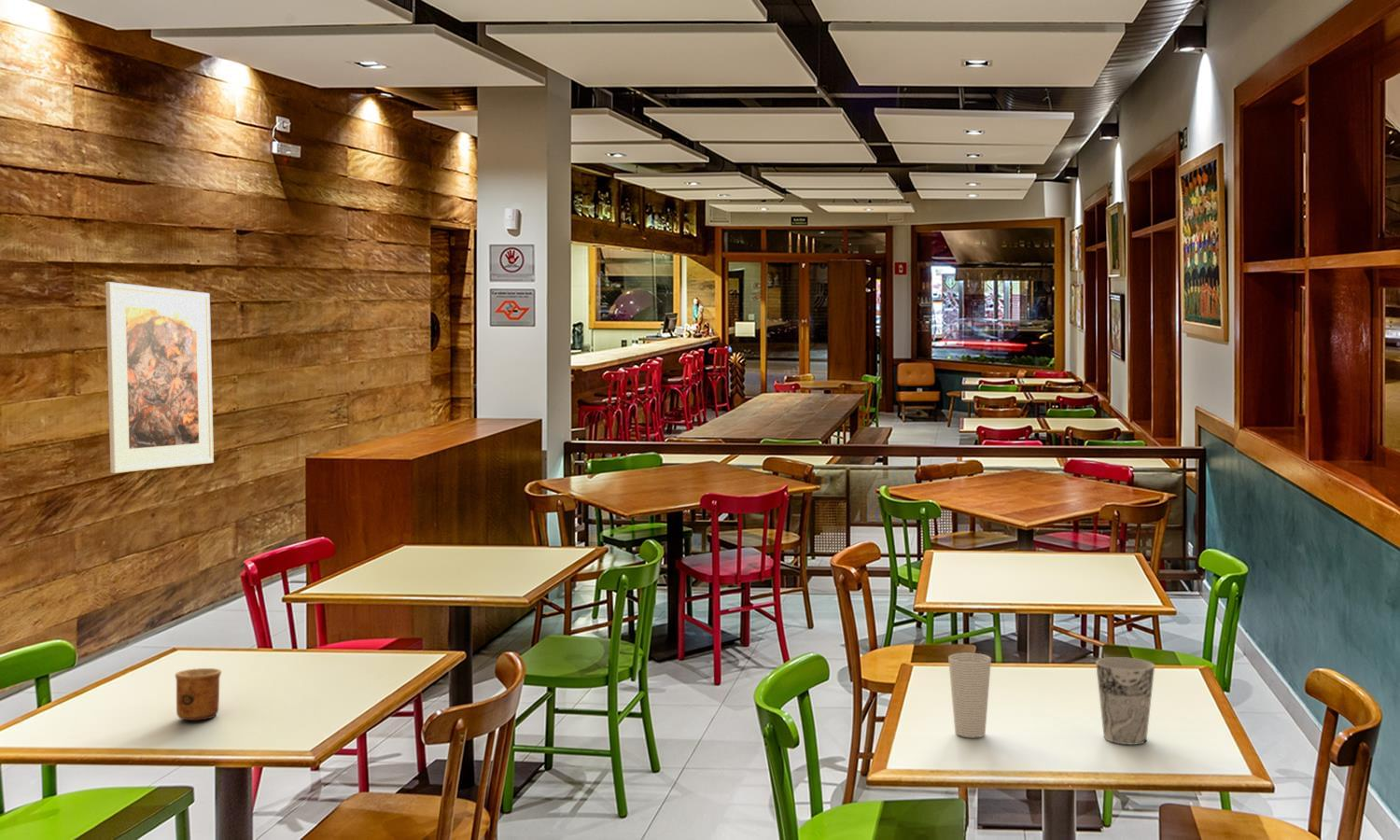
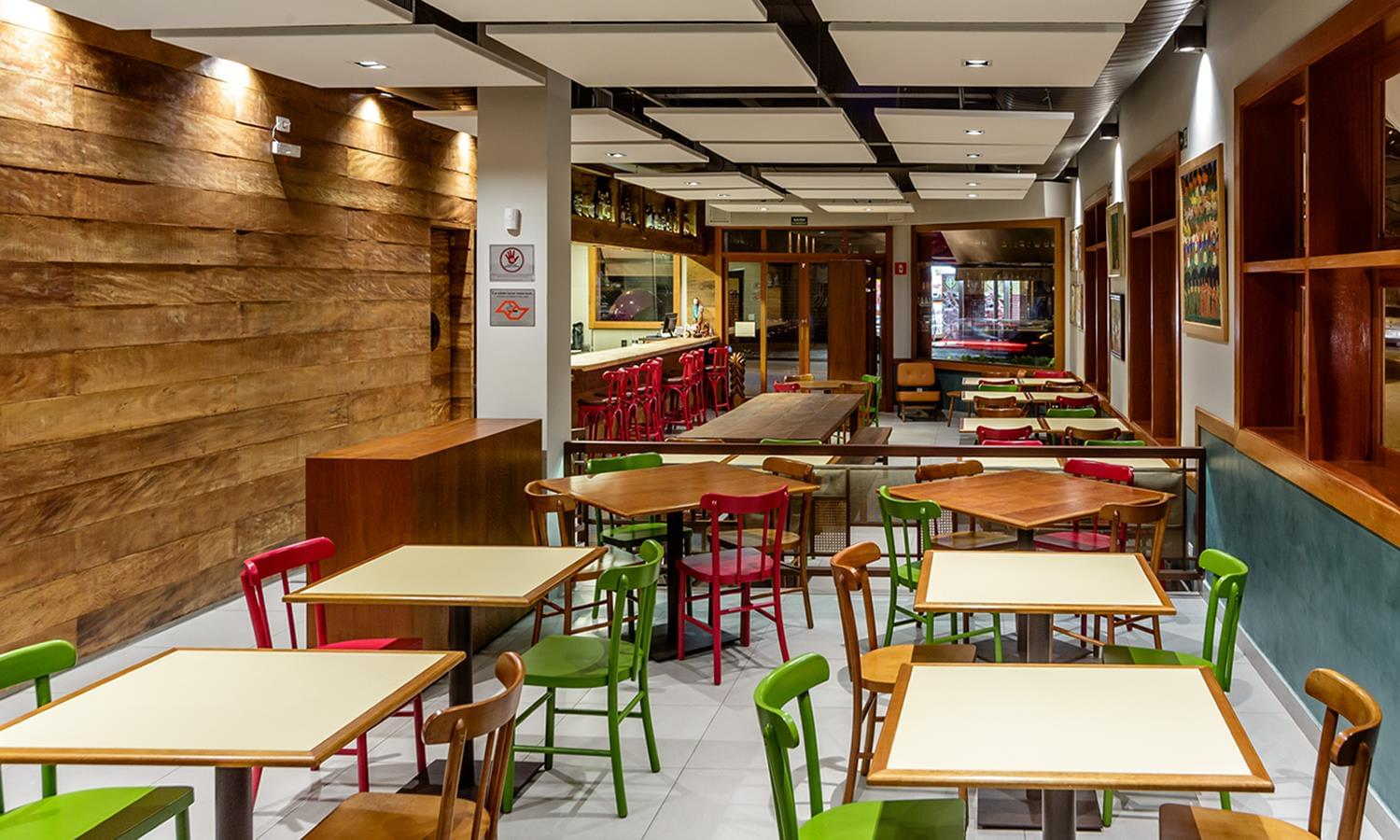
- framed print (162, 378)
- cup (1125, 701)
- cup (198, 693)
- cup (970, 695)
